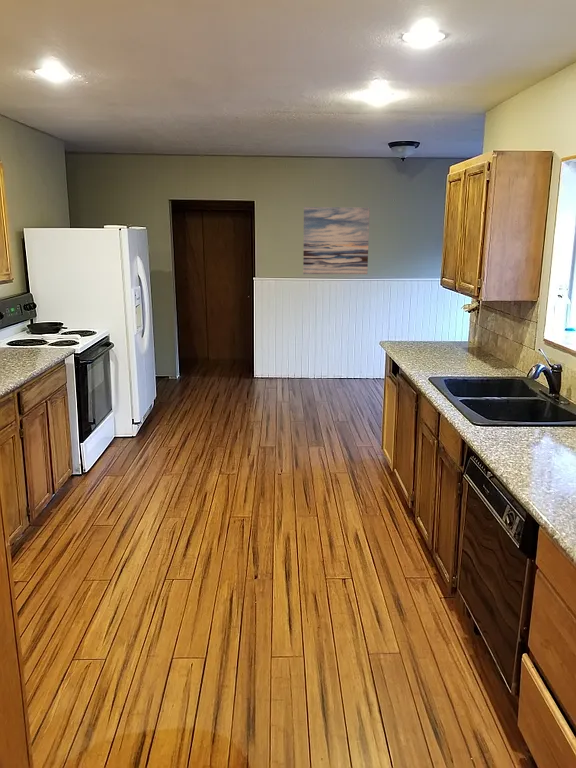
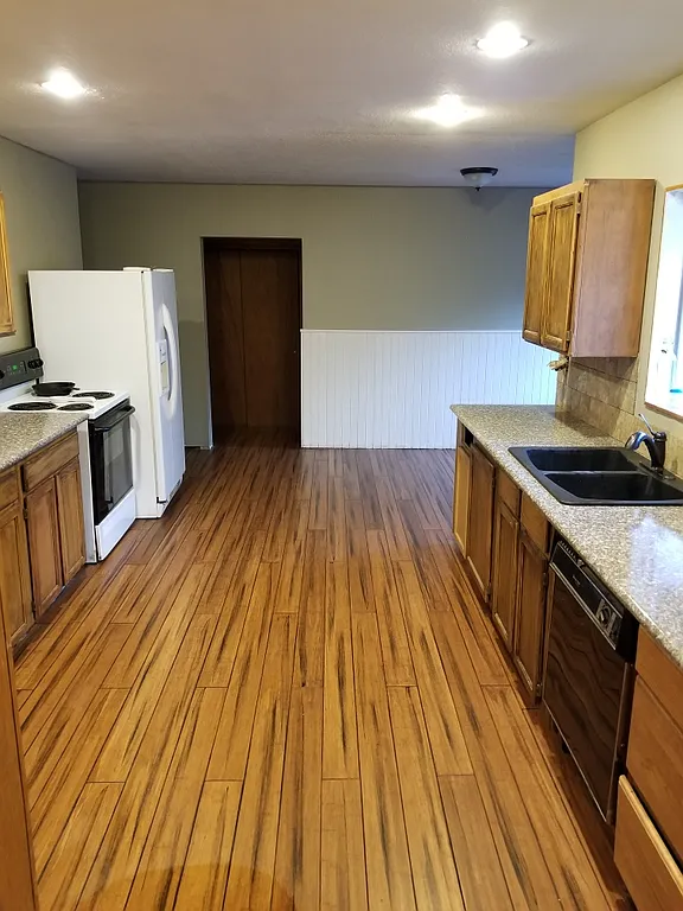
- wall art (336, 241)
